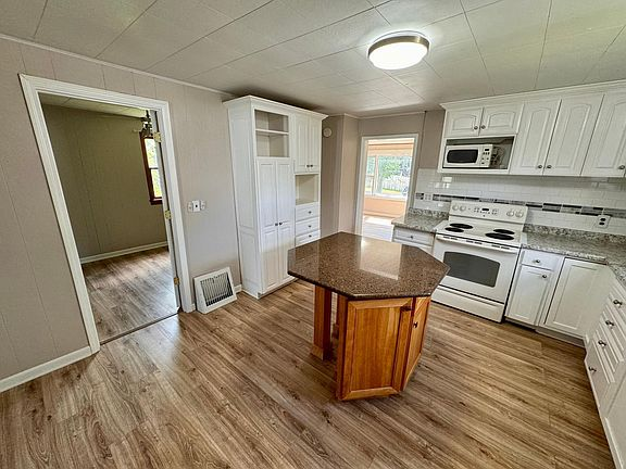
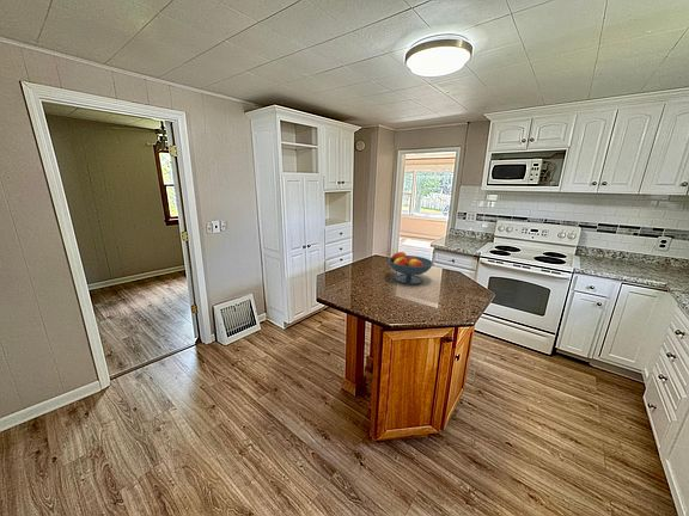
+ fruit bowl (409, 266)
